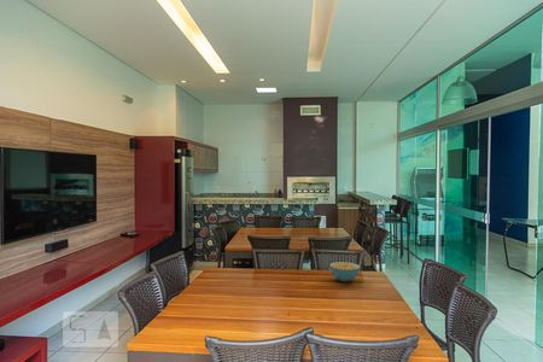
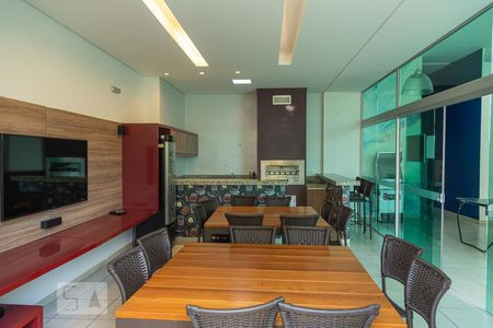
- cereal bowl (344, 273)
